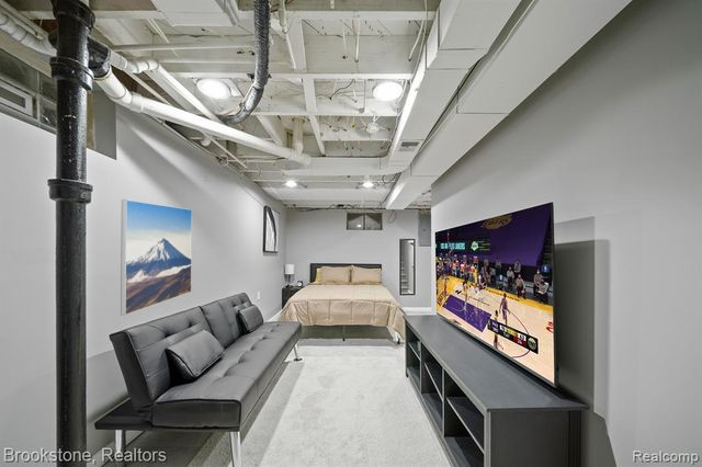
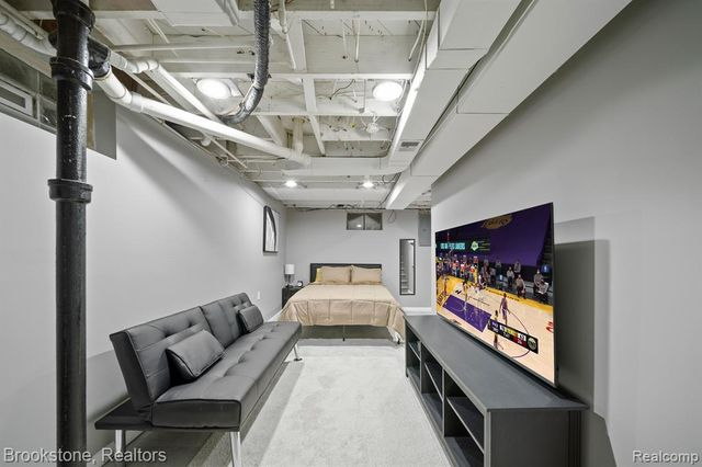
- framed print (161, 253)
